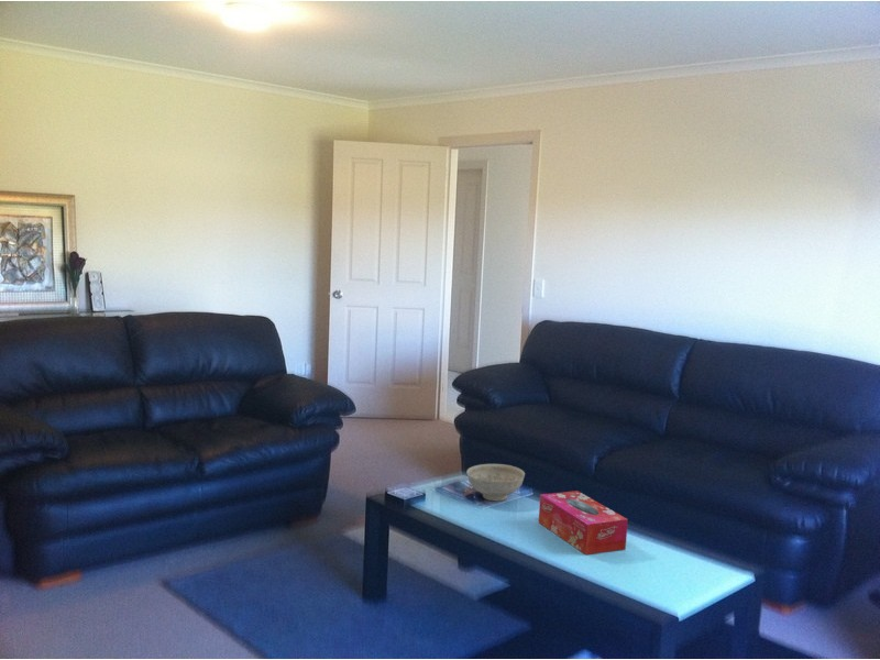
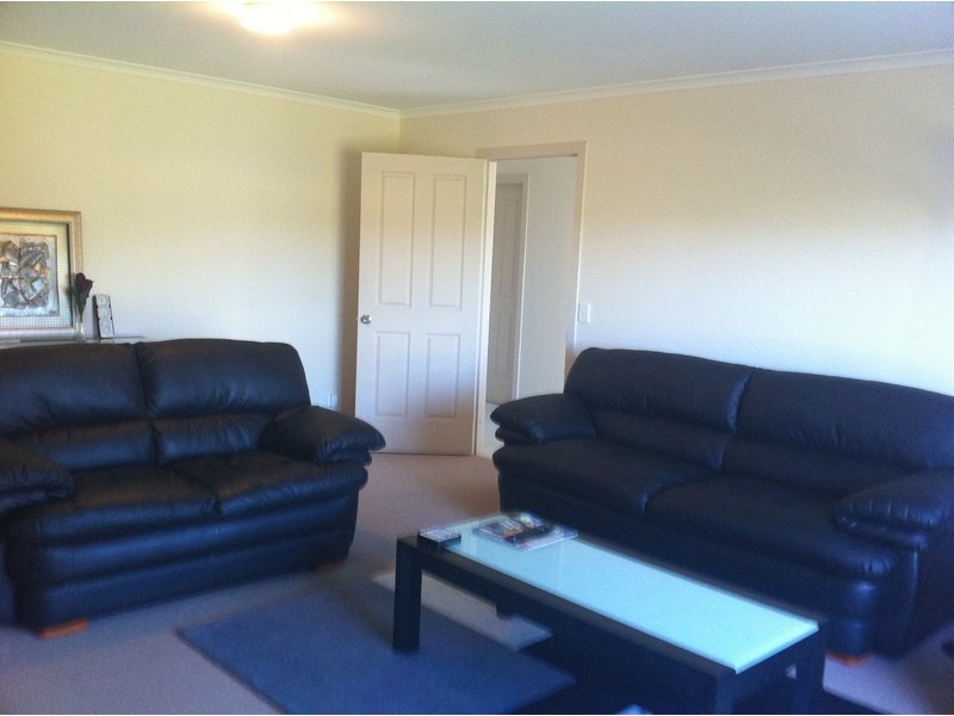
- decorative bowl (495, 484)
- tissue box (581, 520)
